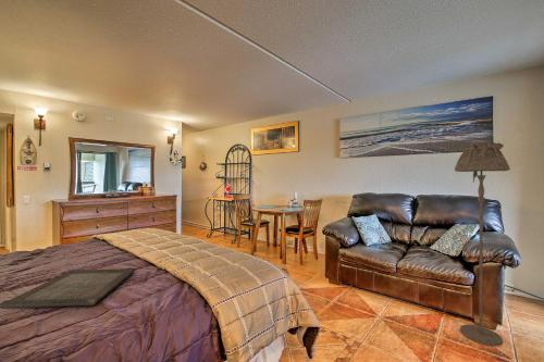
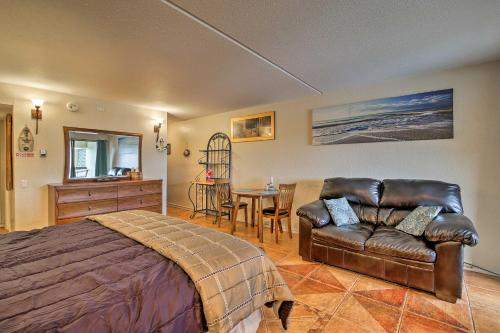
- floor lamp (480, 239)
- serving tray (79, 285)
